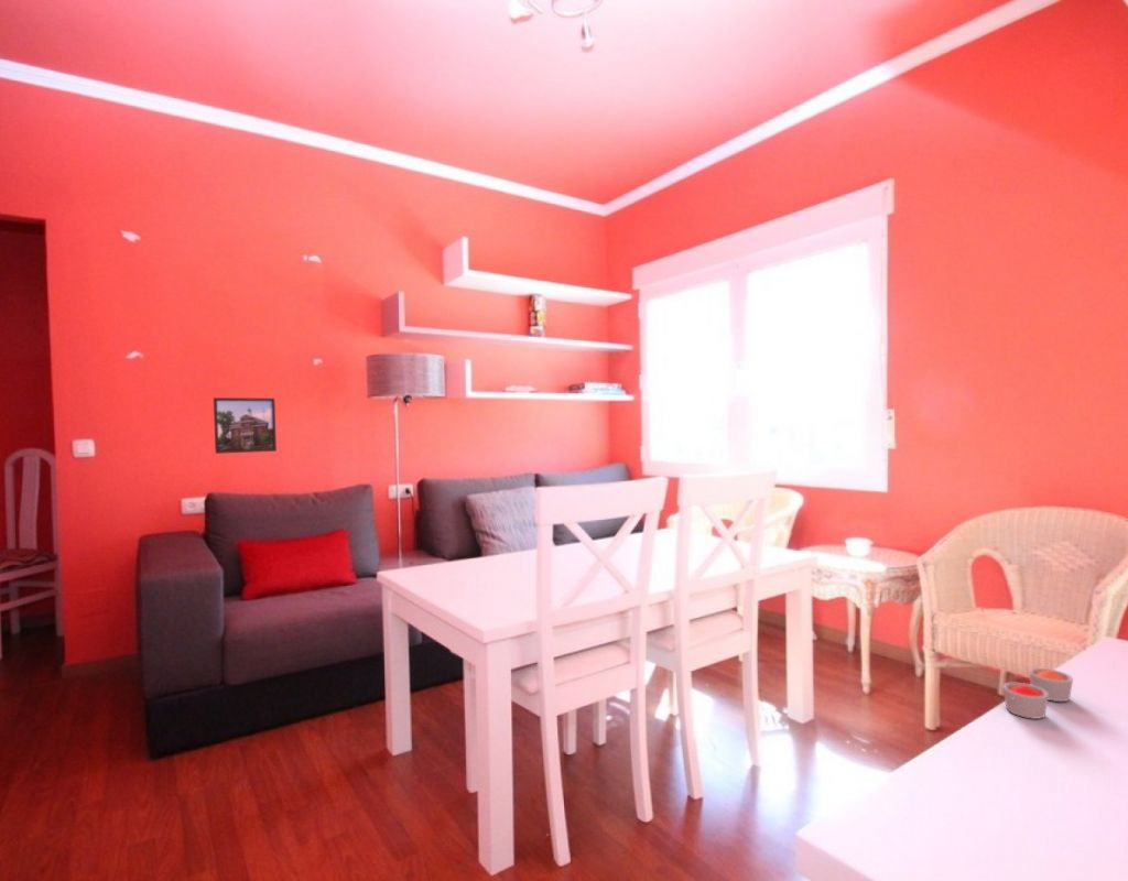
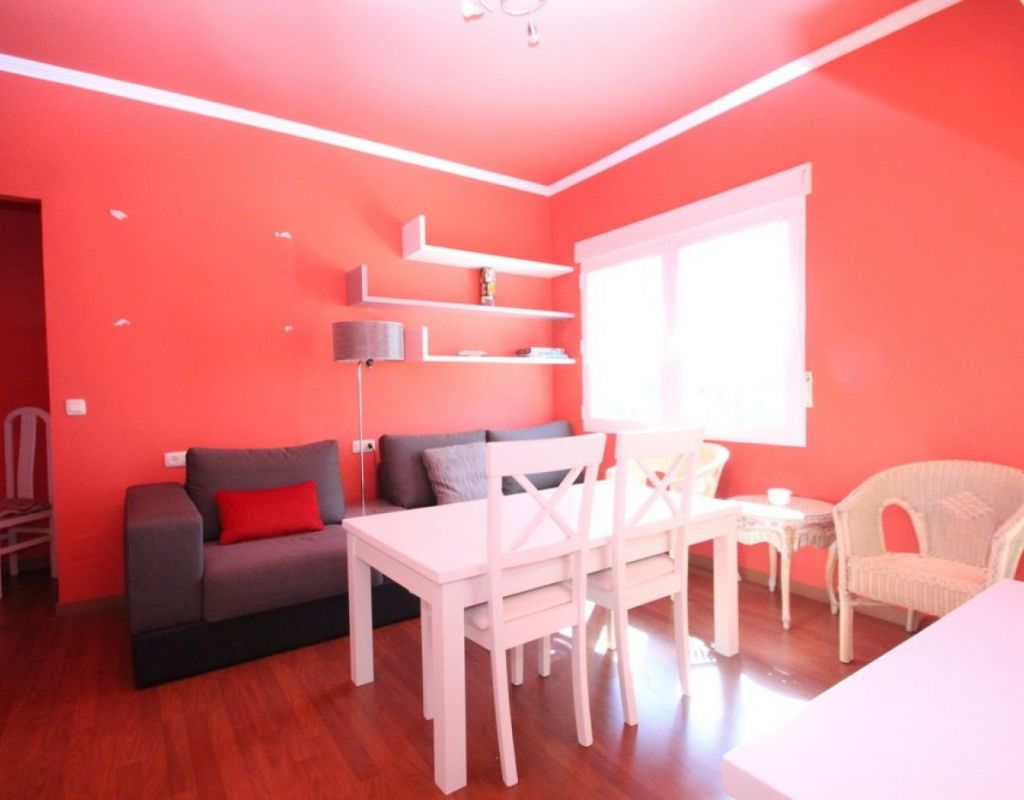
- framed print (246, 425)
- candle (1038, 690)
